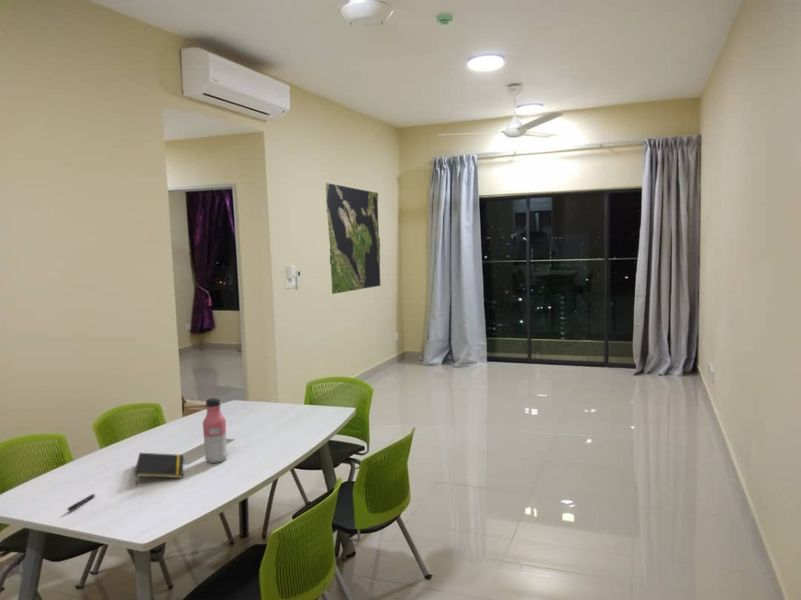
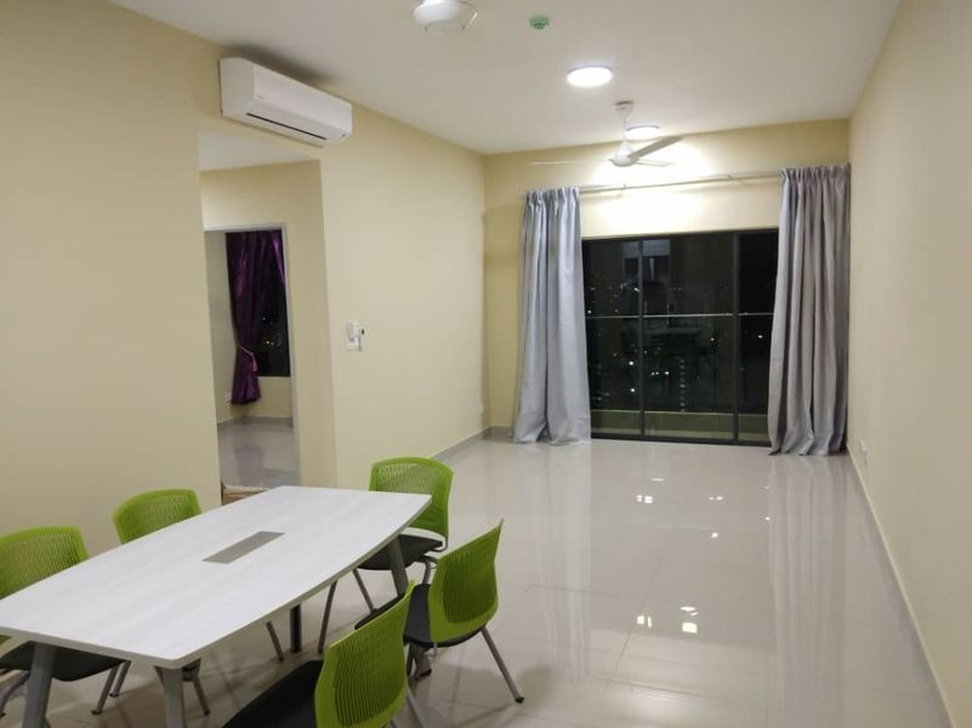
- pen (82, 501)
- water bottle (214, 429)
- notepad (160, 464)
- world map (356, 239)
